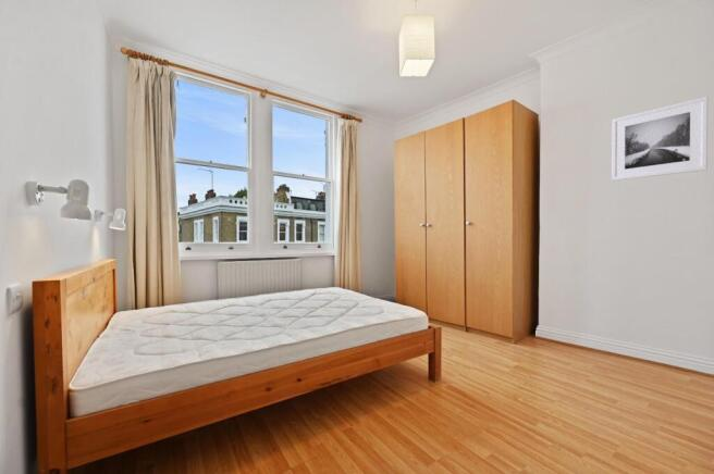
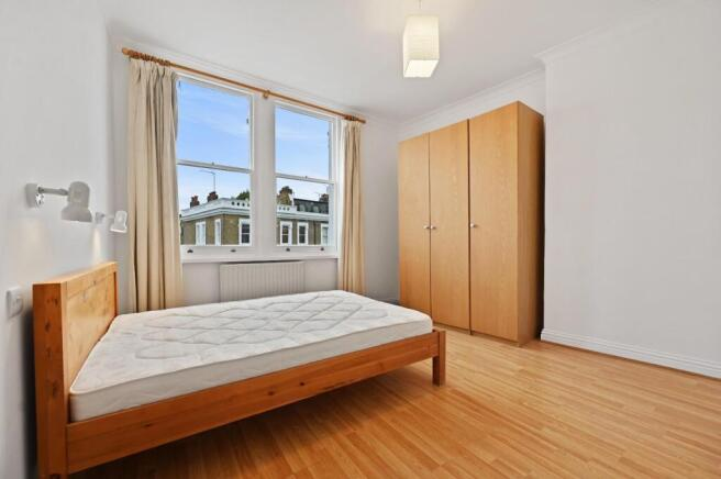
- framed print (655, 142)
